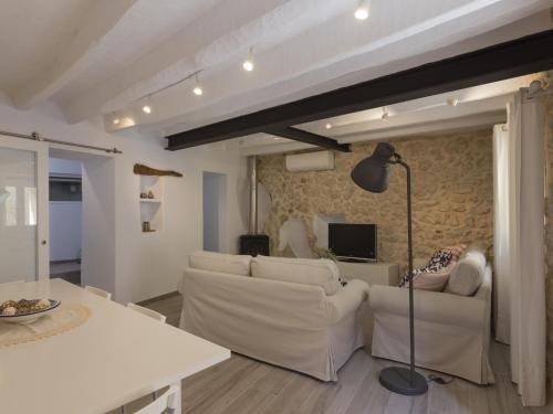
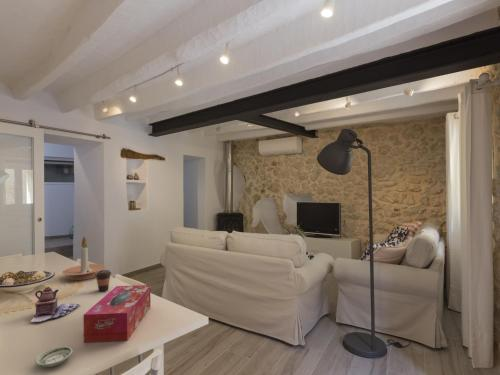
+ candle holder (84, 256)
+ coffee cup (103, 280)
+ saucer (54, 358)
+ tissue box (121, 310)
+ teapot (49, 300)
